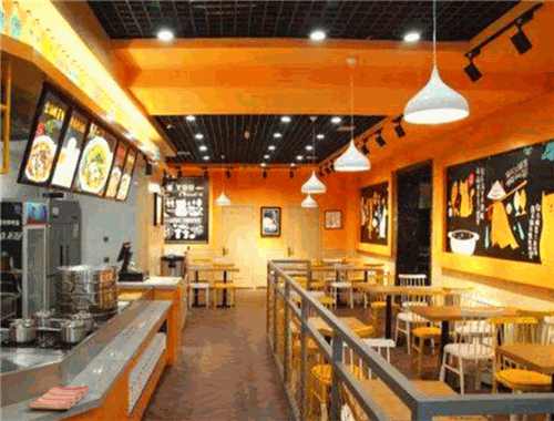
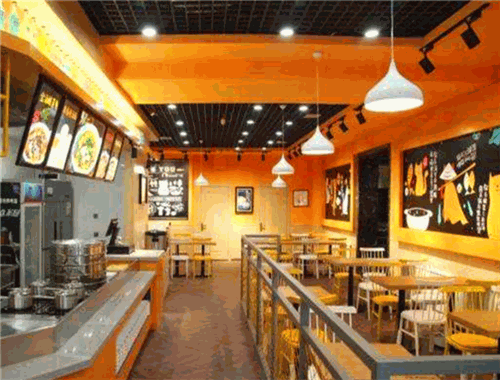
- dish towel (60, 397)
